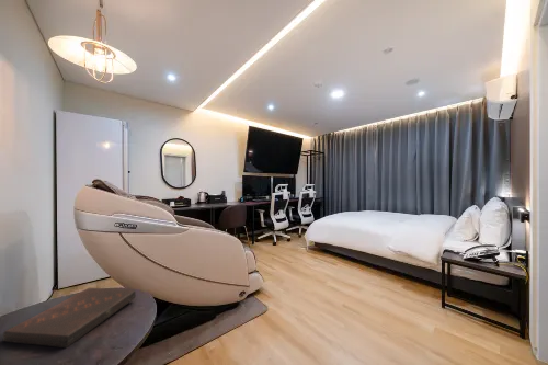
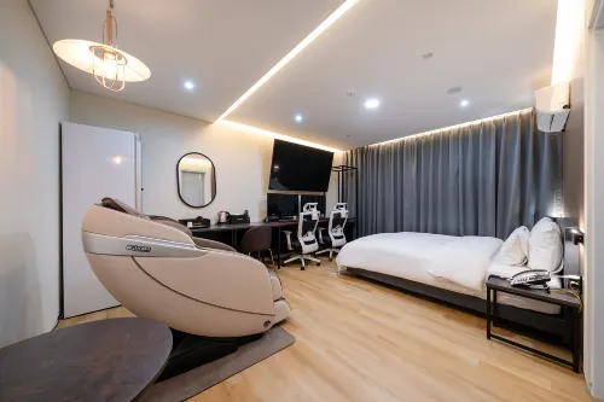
- book (79, 311)
